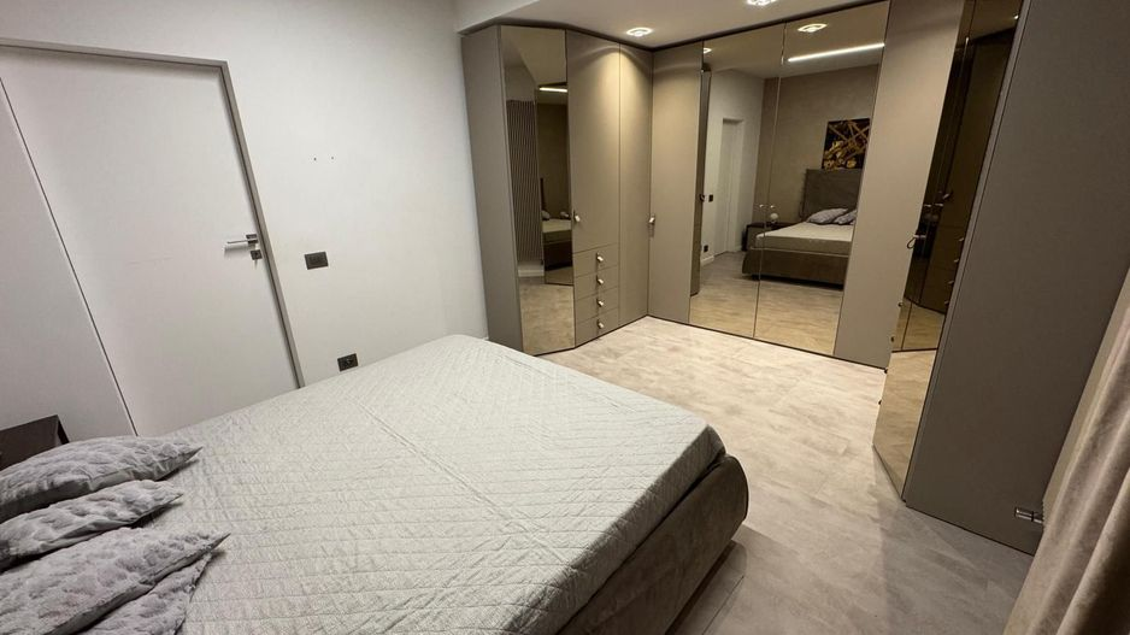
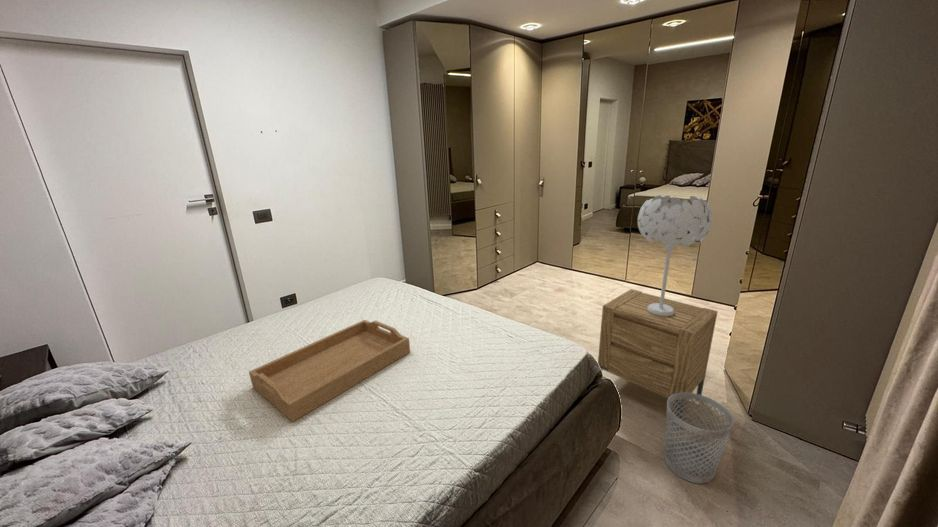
+ table lamp (668, 256)
+ wastebasket (693, 437)
+ serving tray (335, 358)
+ nightstand (652, 352)
